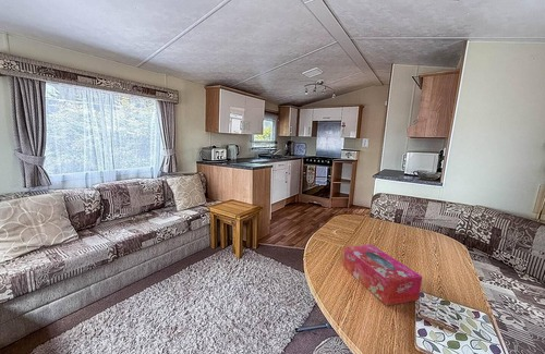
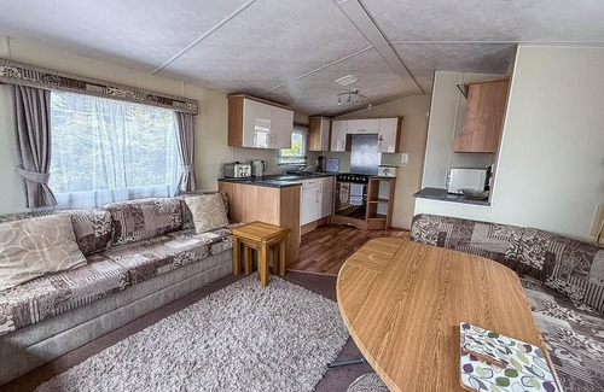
- tissue box (377, 270)
